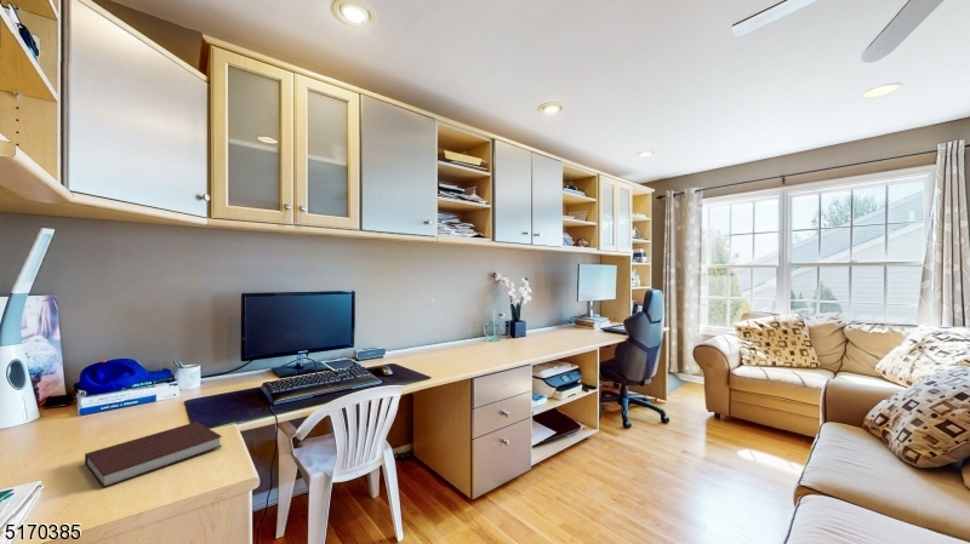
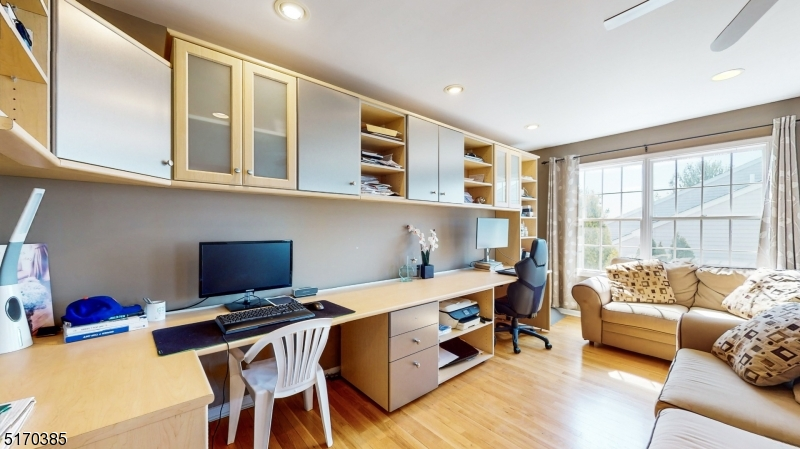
- notebook (156, 449)
